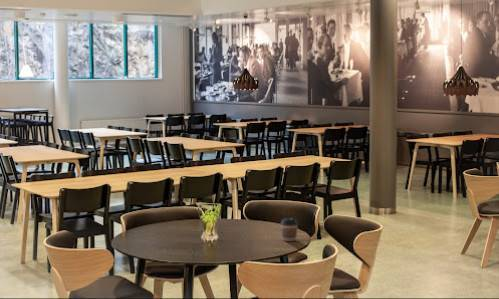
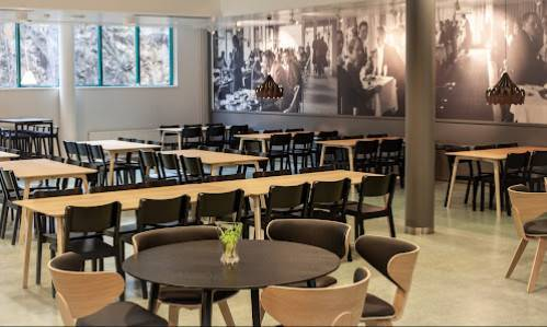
- coffee cup (289, 228)
